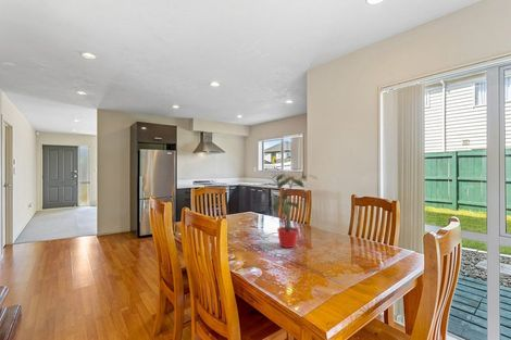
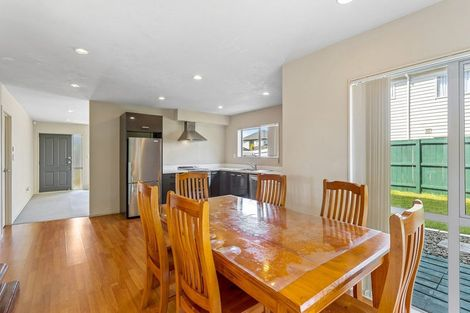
- potted plant (291, 209)
